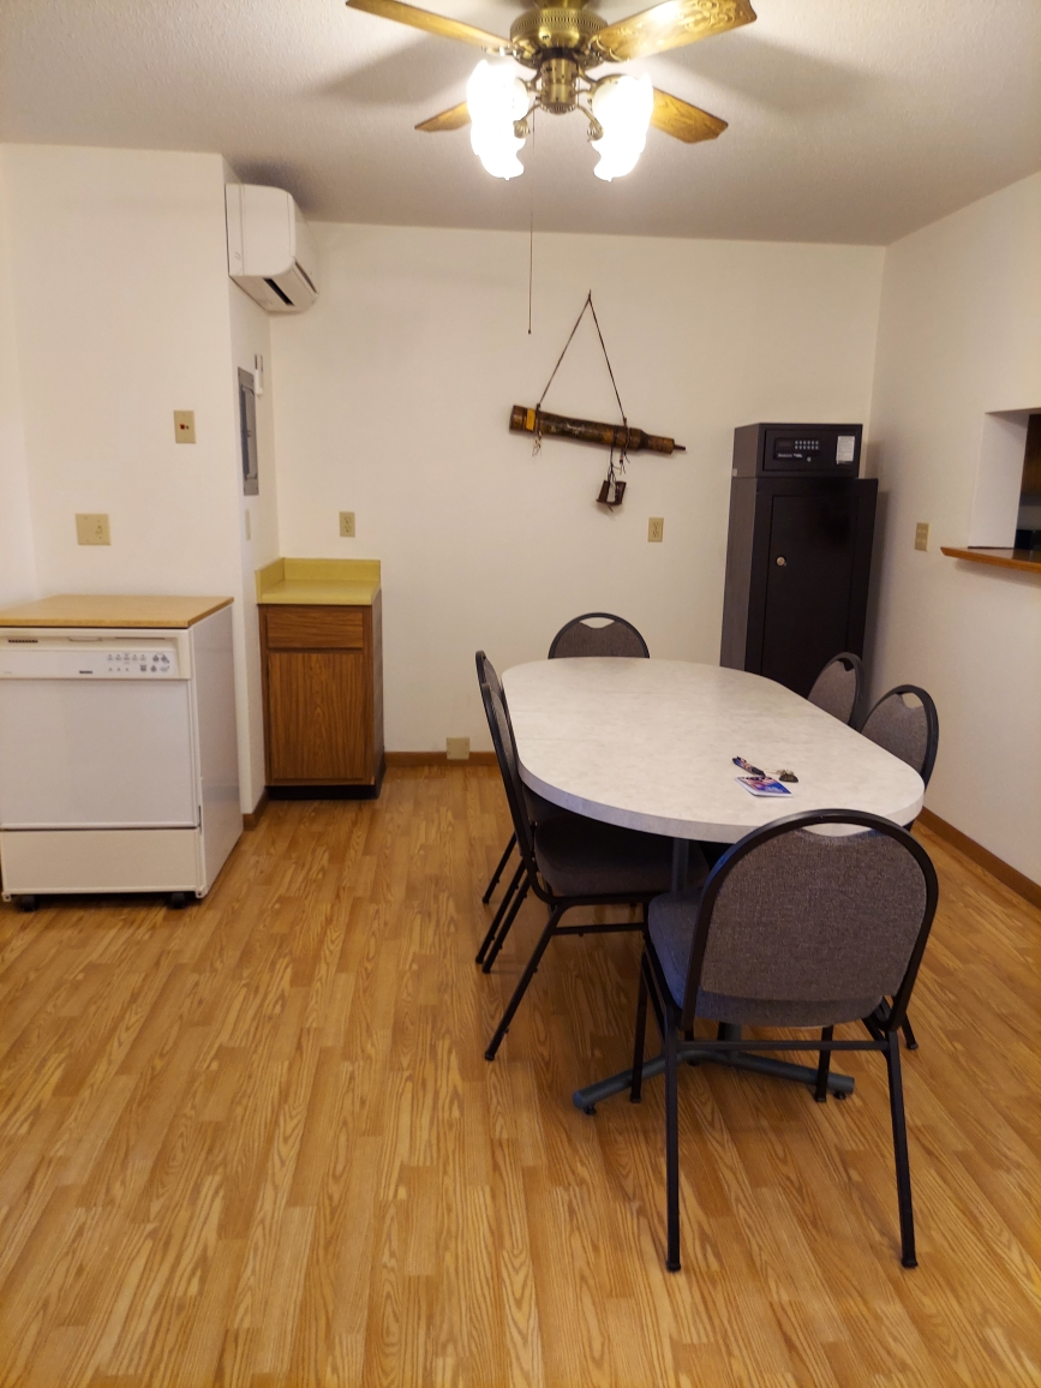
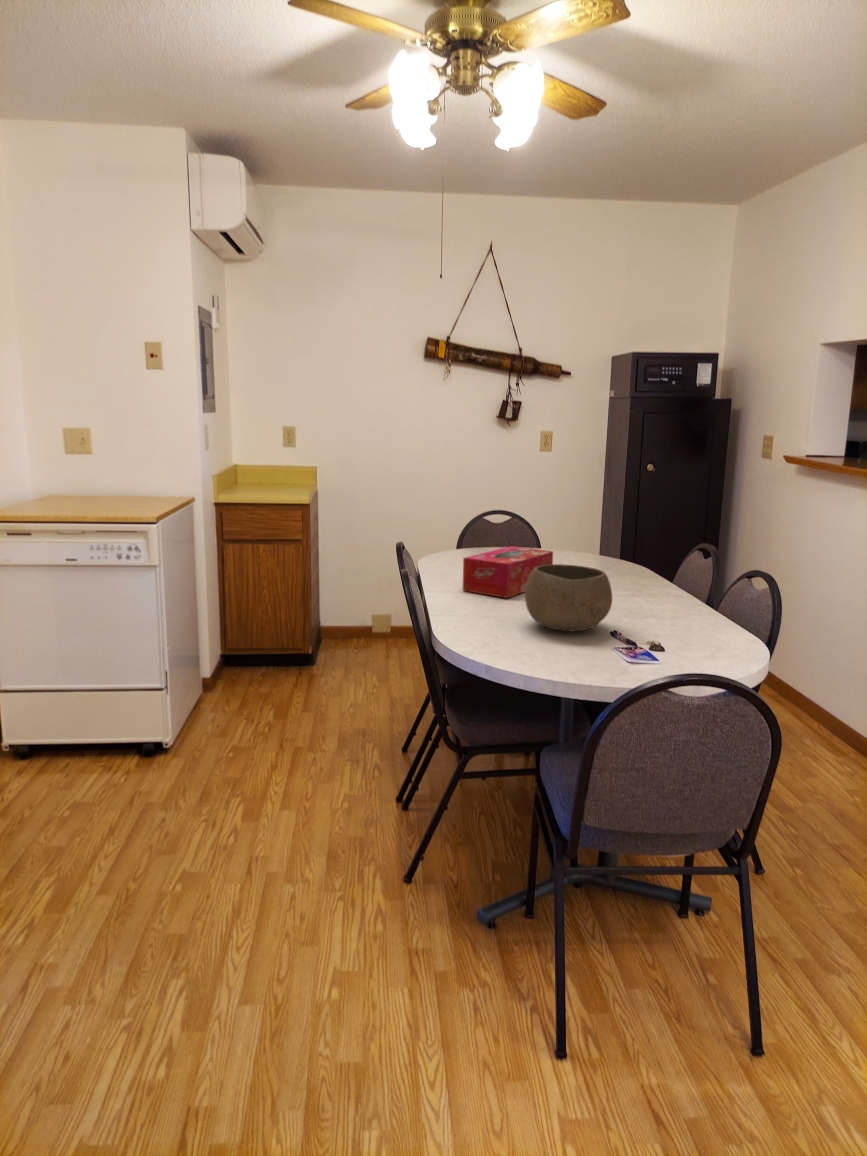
+ tissue box (509, 570)
+ bowl (568, 599)
